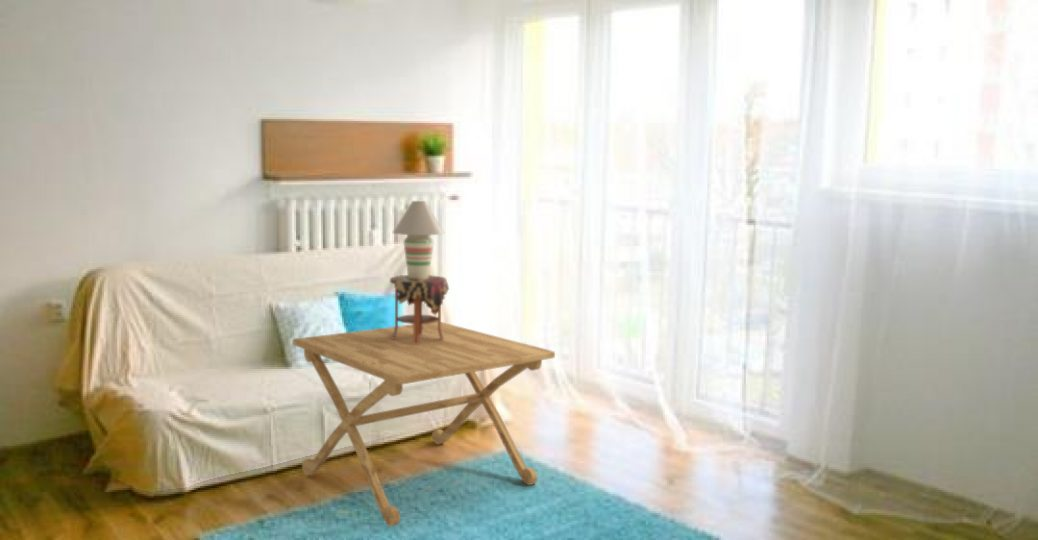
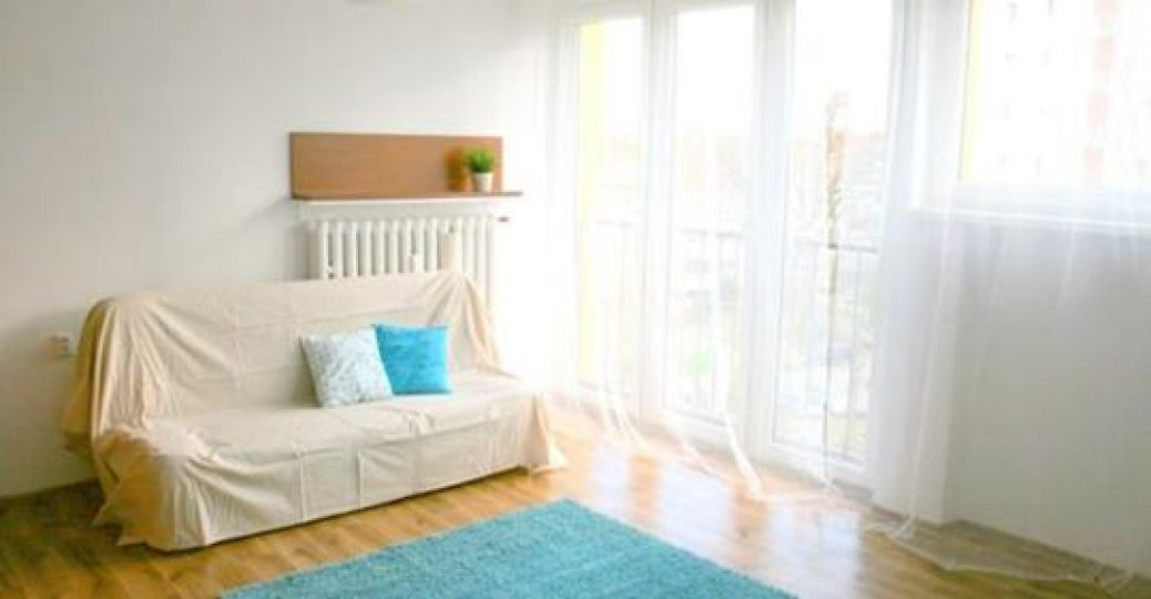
- table lamp (414, 268)
- side table (420, 412)
